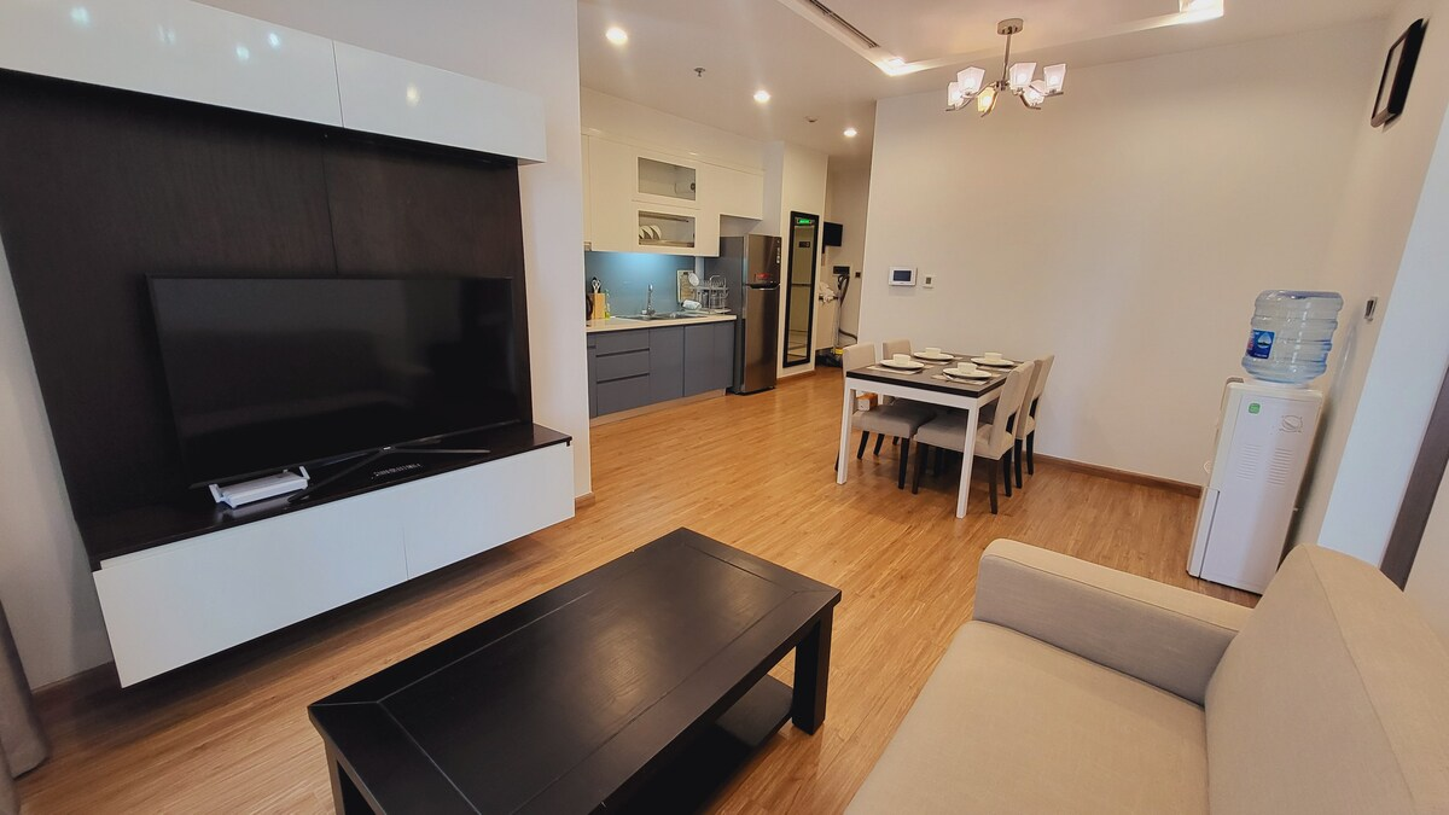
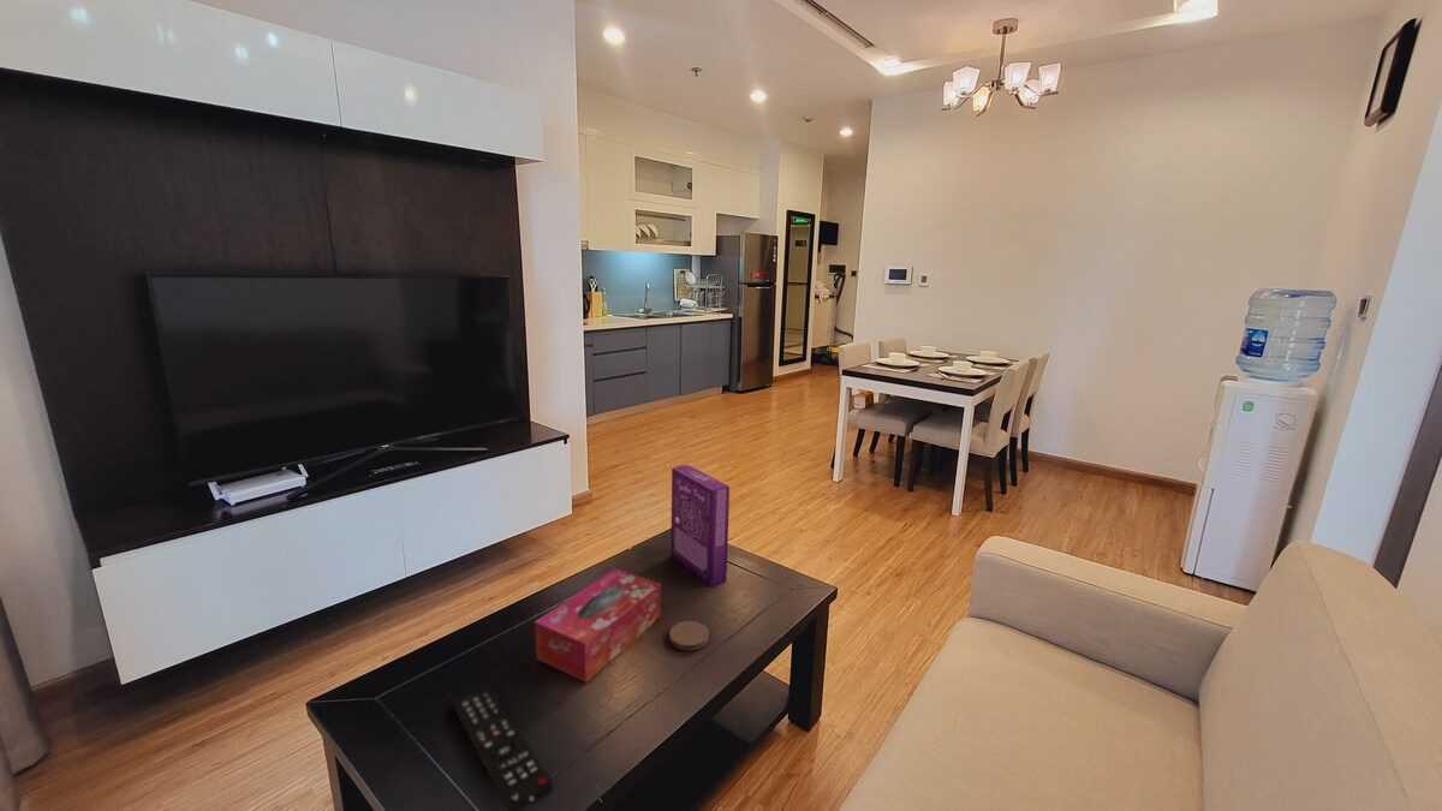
+ tissue box (602, 619)
+ coaster (689, 634)
+ remote control (499, 741)
+ cereal box (698, 523)
